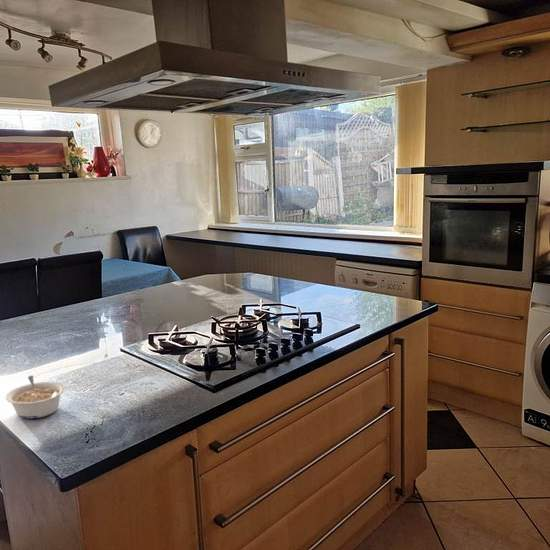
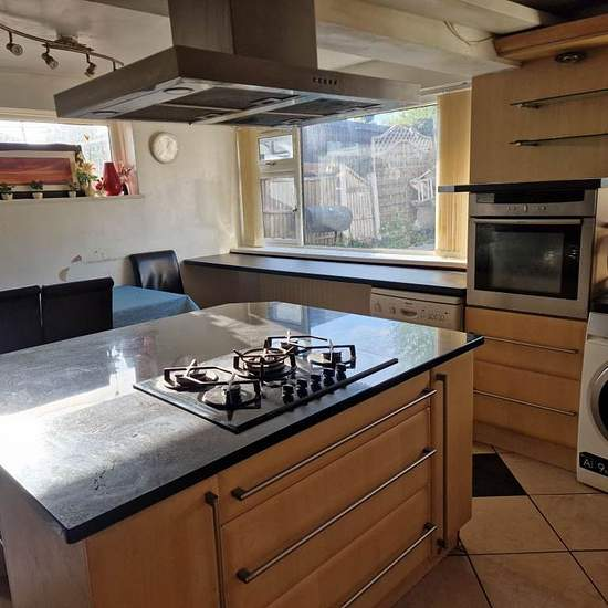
- legume (34, 399)
